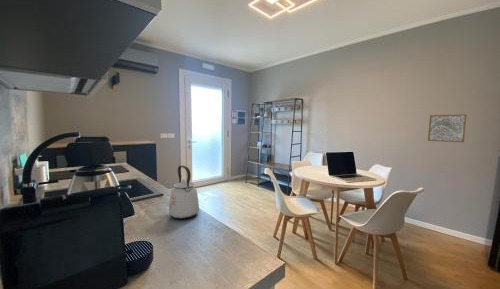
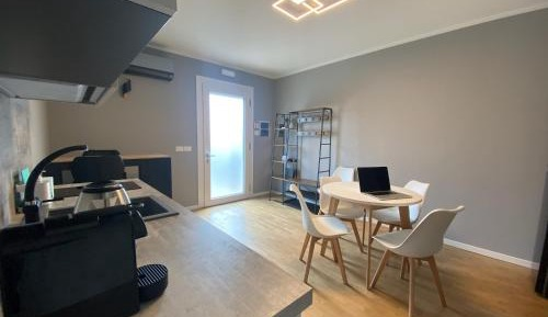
- wall art (446, 128)
- kettle (182, 189)
